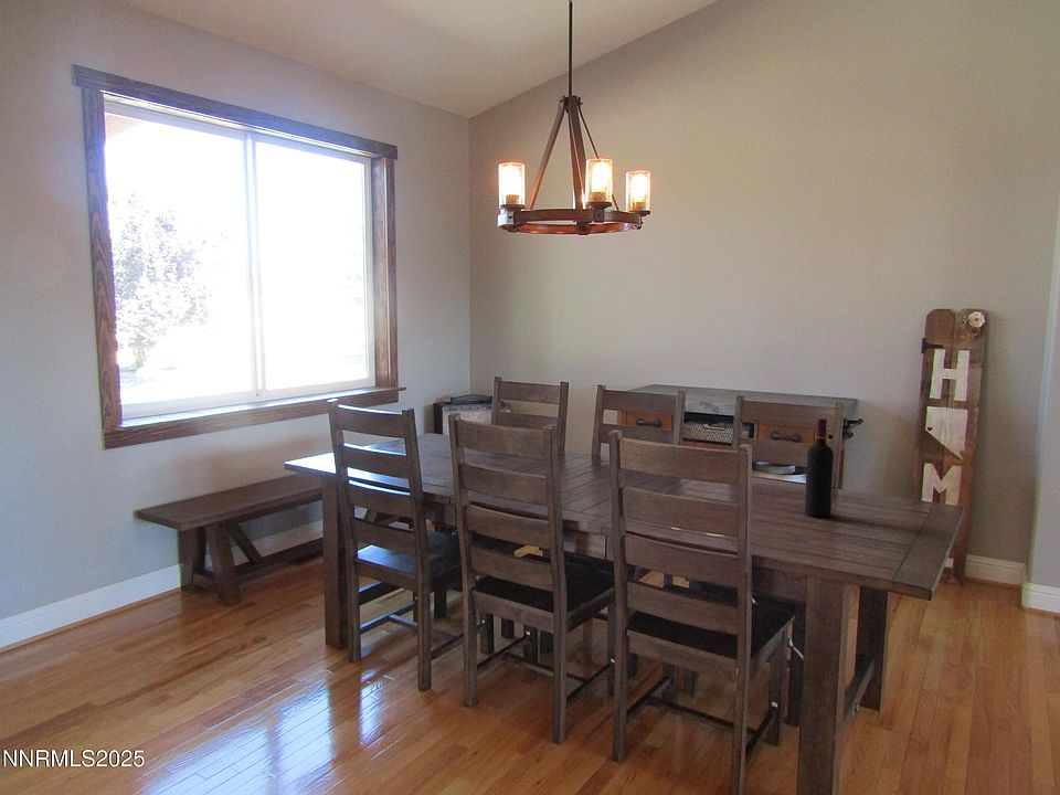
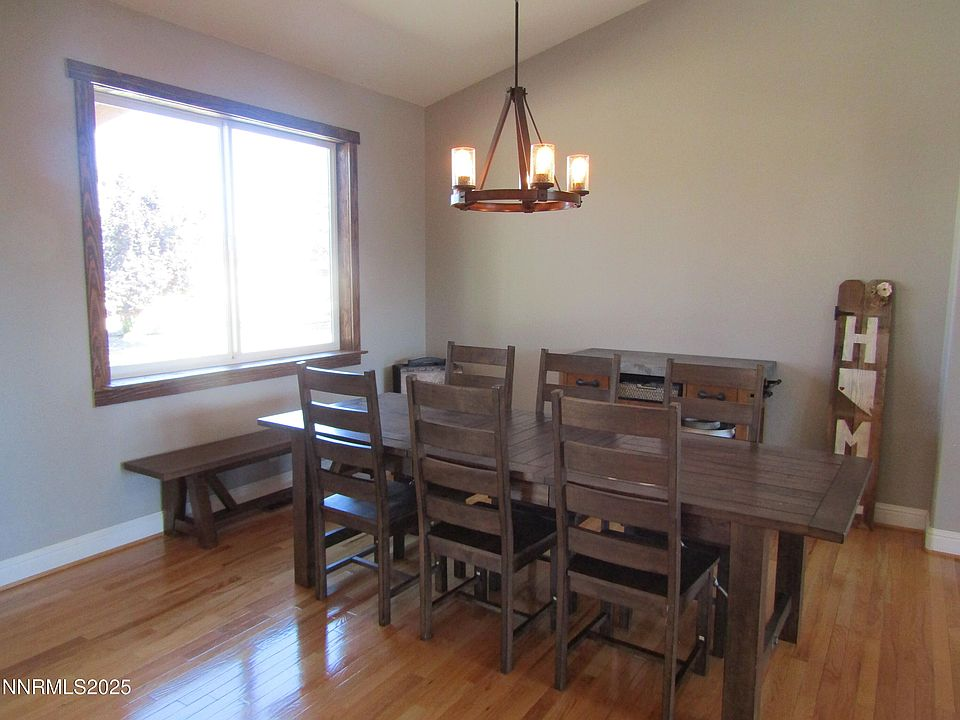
- wine bottle (819, 466)
